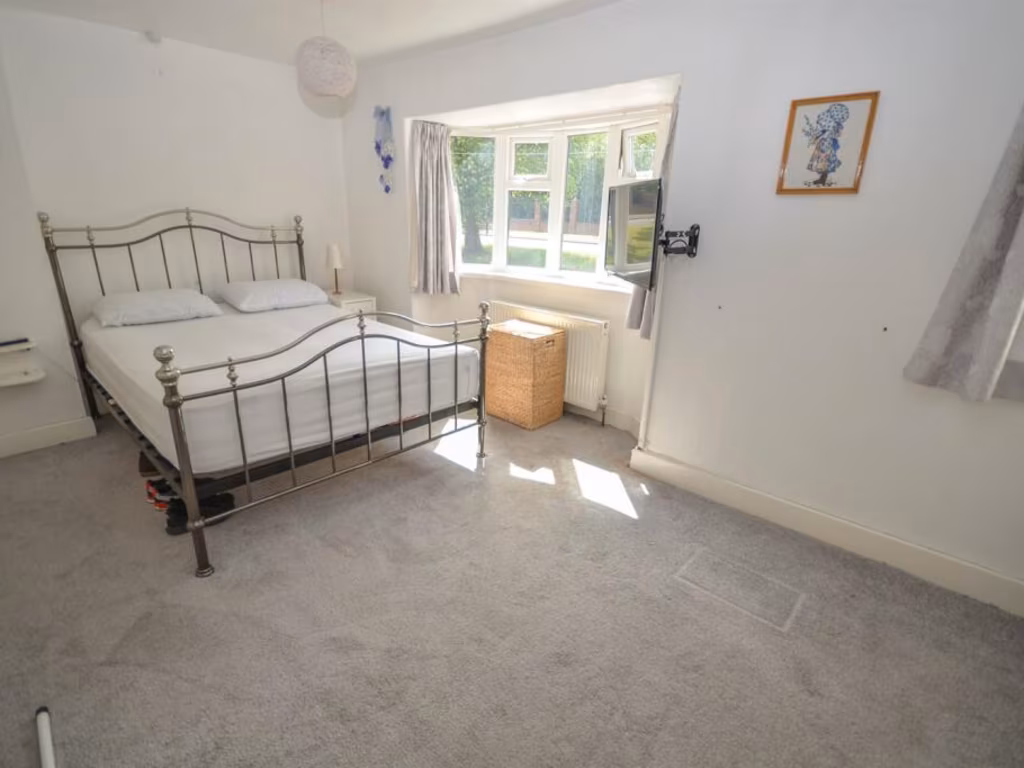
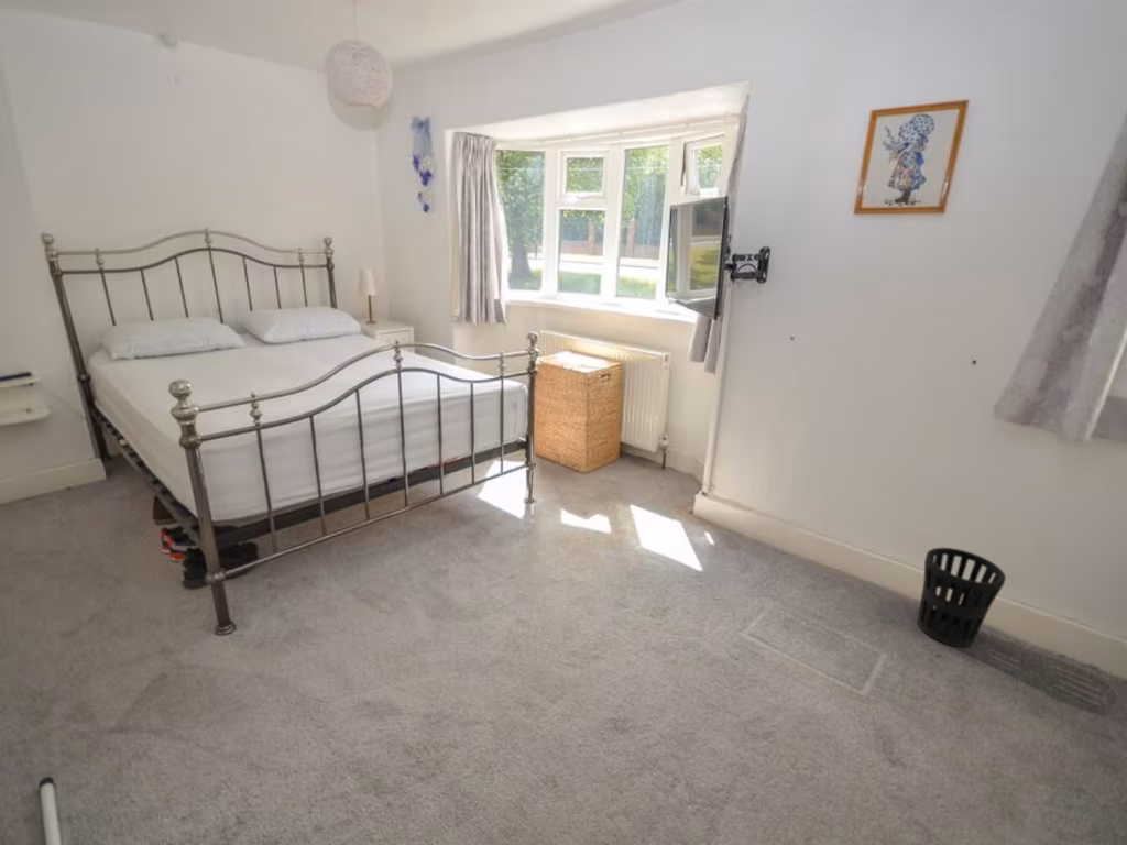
+ wastebasket (954, 597)
